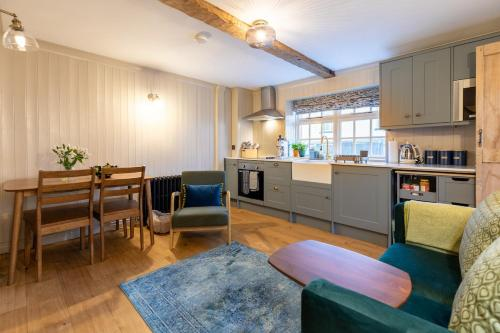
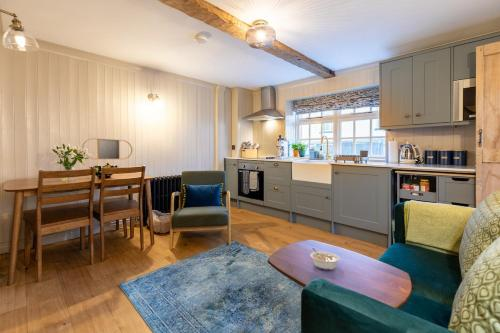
+ legume (323, 259)
+ home mirror (108, 149)
